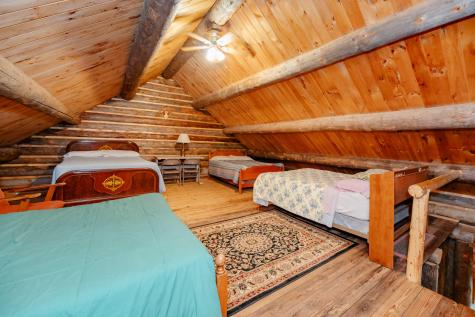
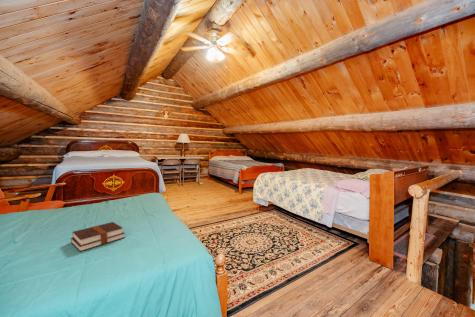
+ hardback book (98, 234)
